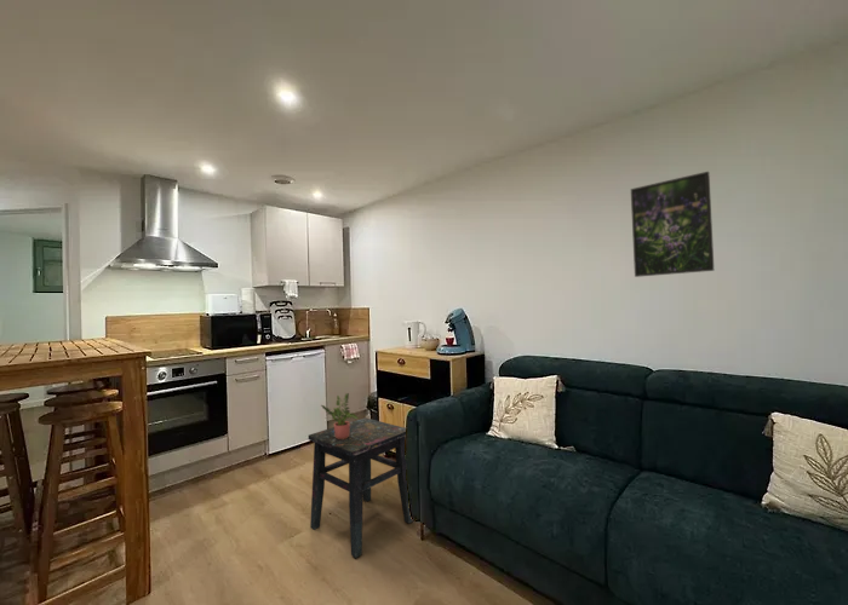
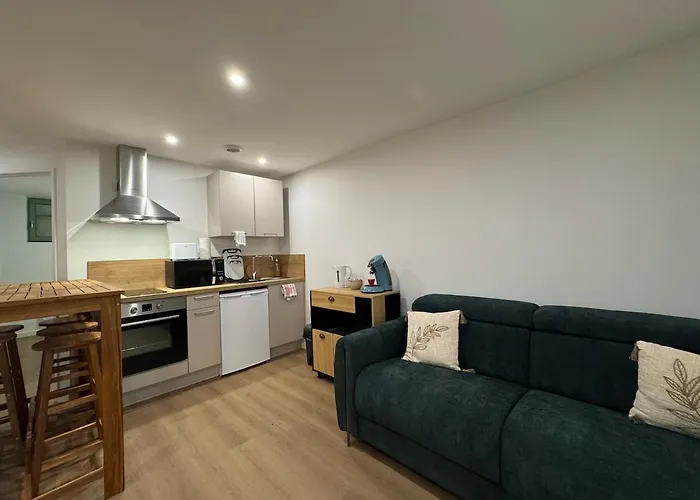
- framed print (669, 226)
- side table (361, 478)
- potted plant (342, 417)
